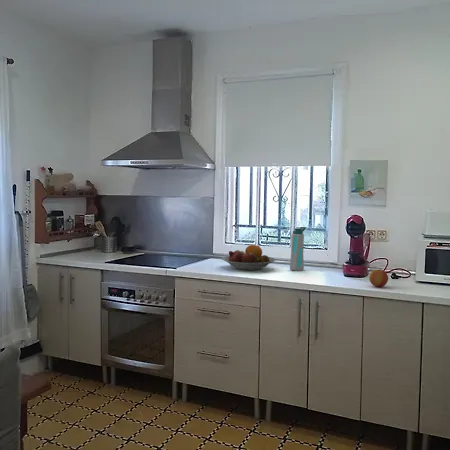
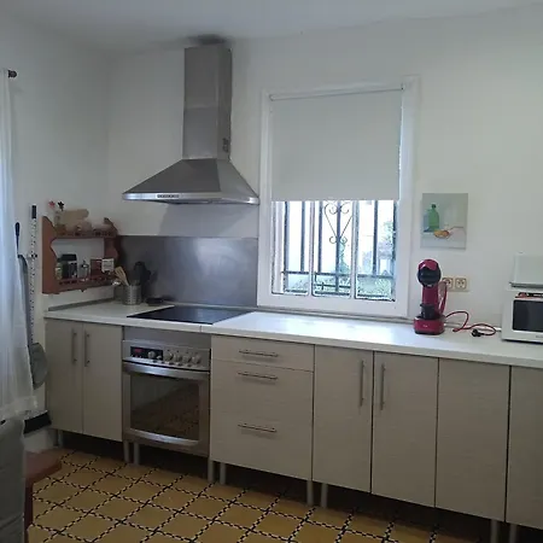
- apple (378, 277)
- water bottle (298, 248)
- fruit bowl (248, 256)
